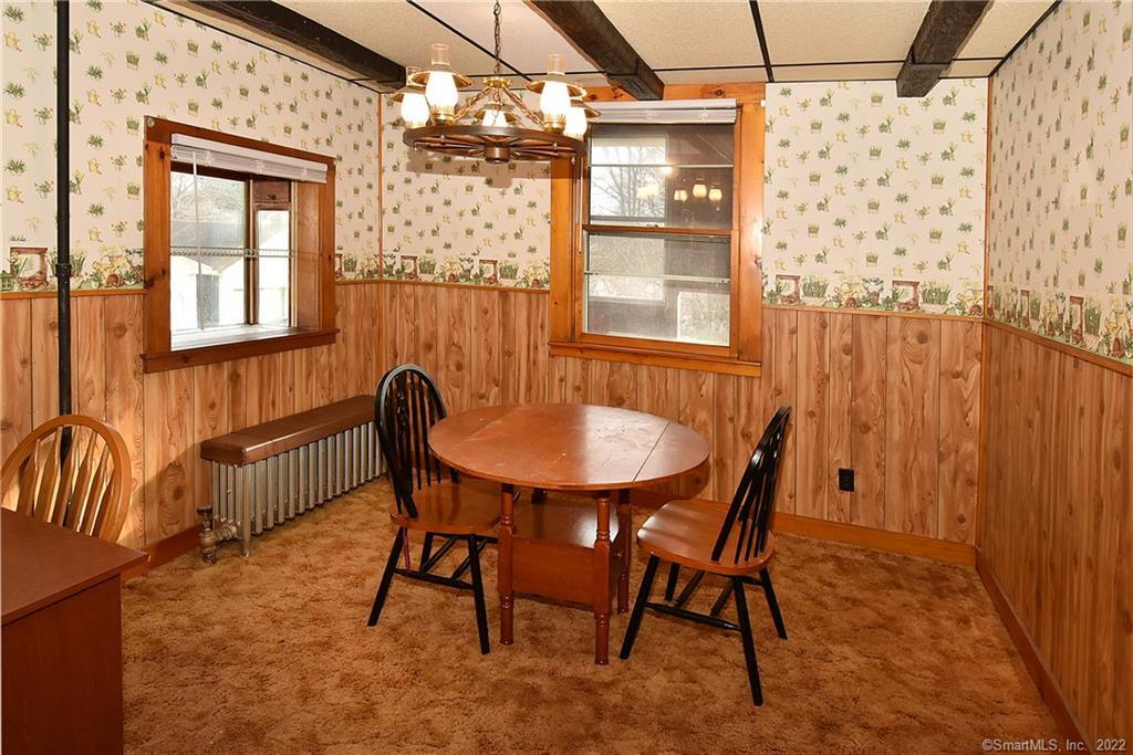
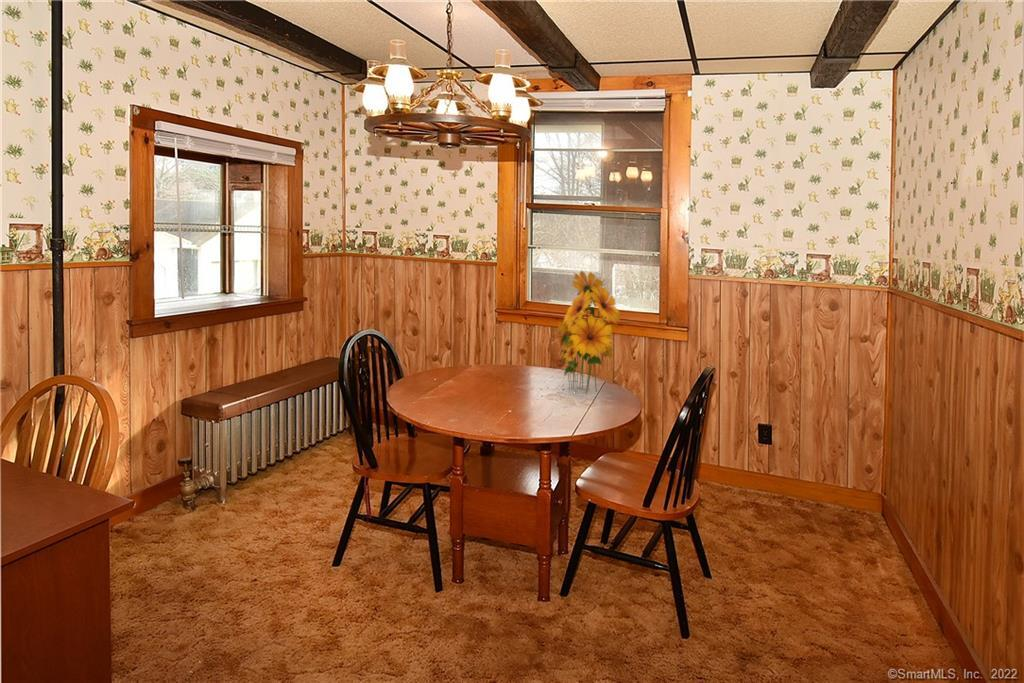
+ flower bouquet (587, 330)
